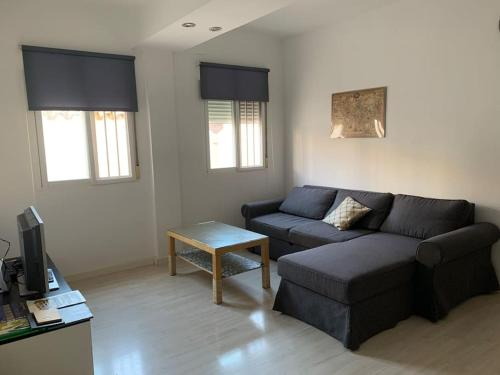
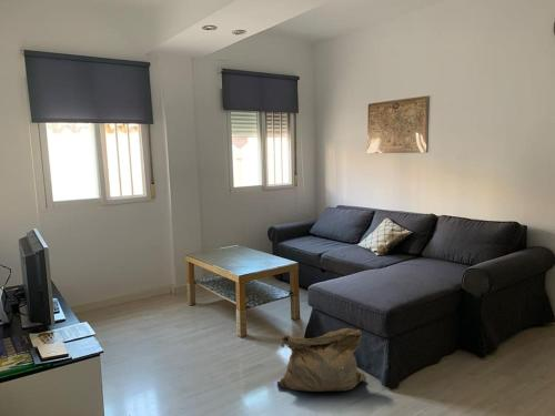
+ bag (322, 357)
